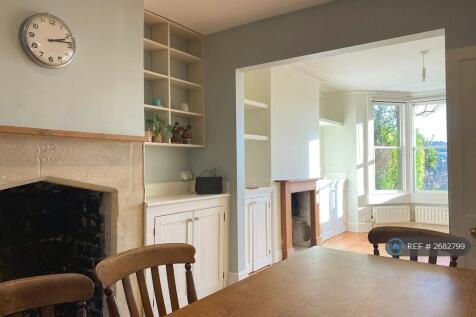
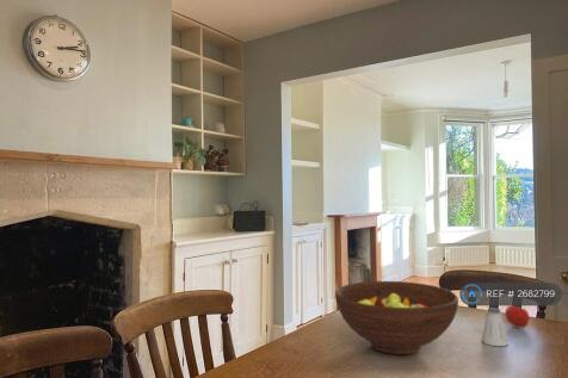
+ apple (517, 315)
+ saltshaker (494, 326)
+ fruit bowl (395, 320)
